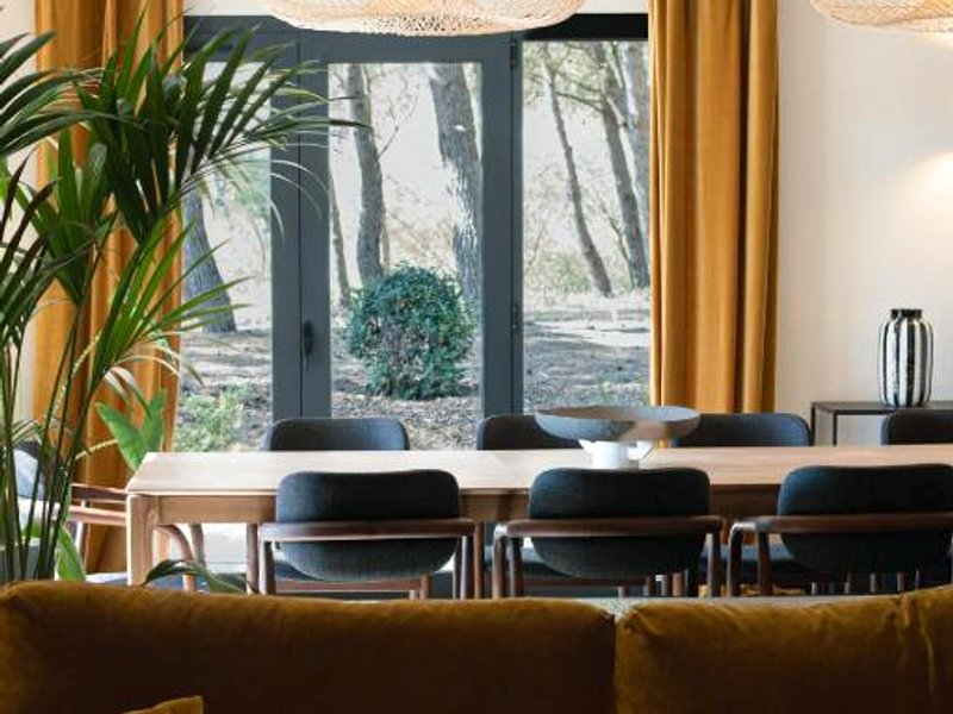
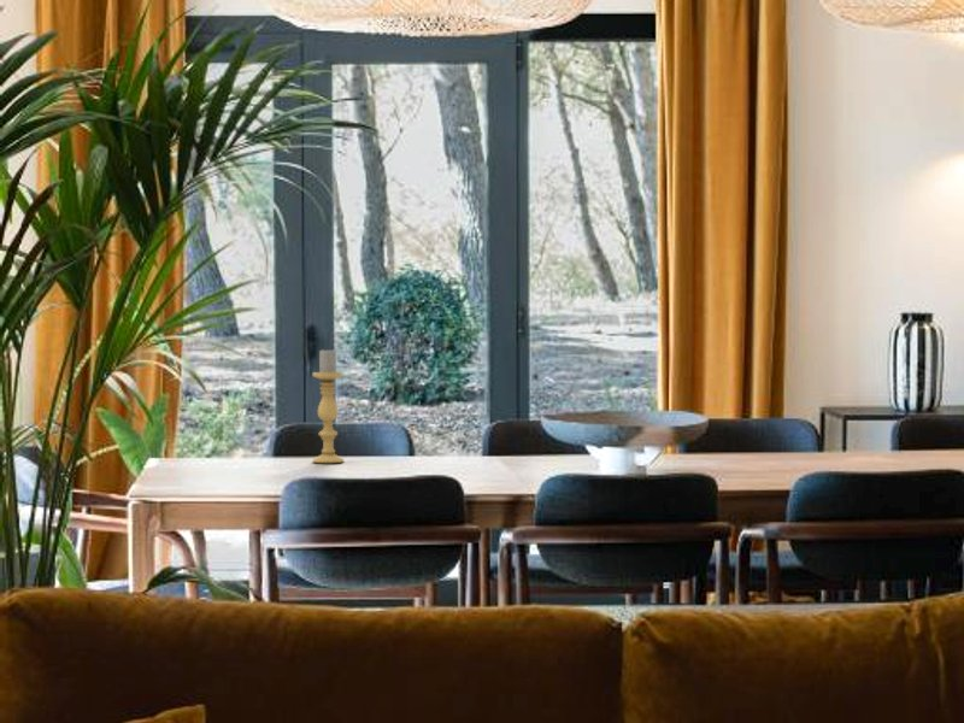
+ candle holder (328, 404)
